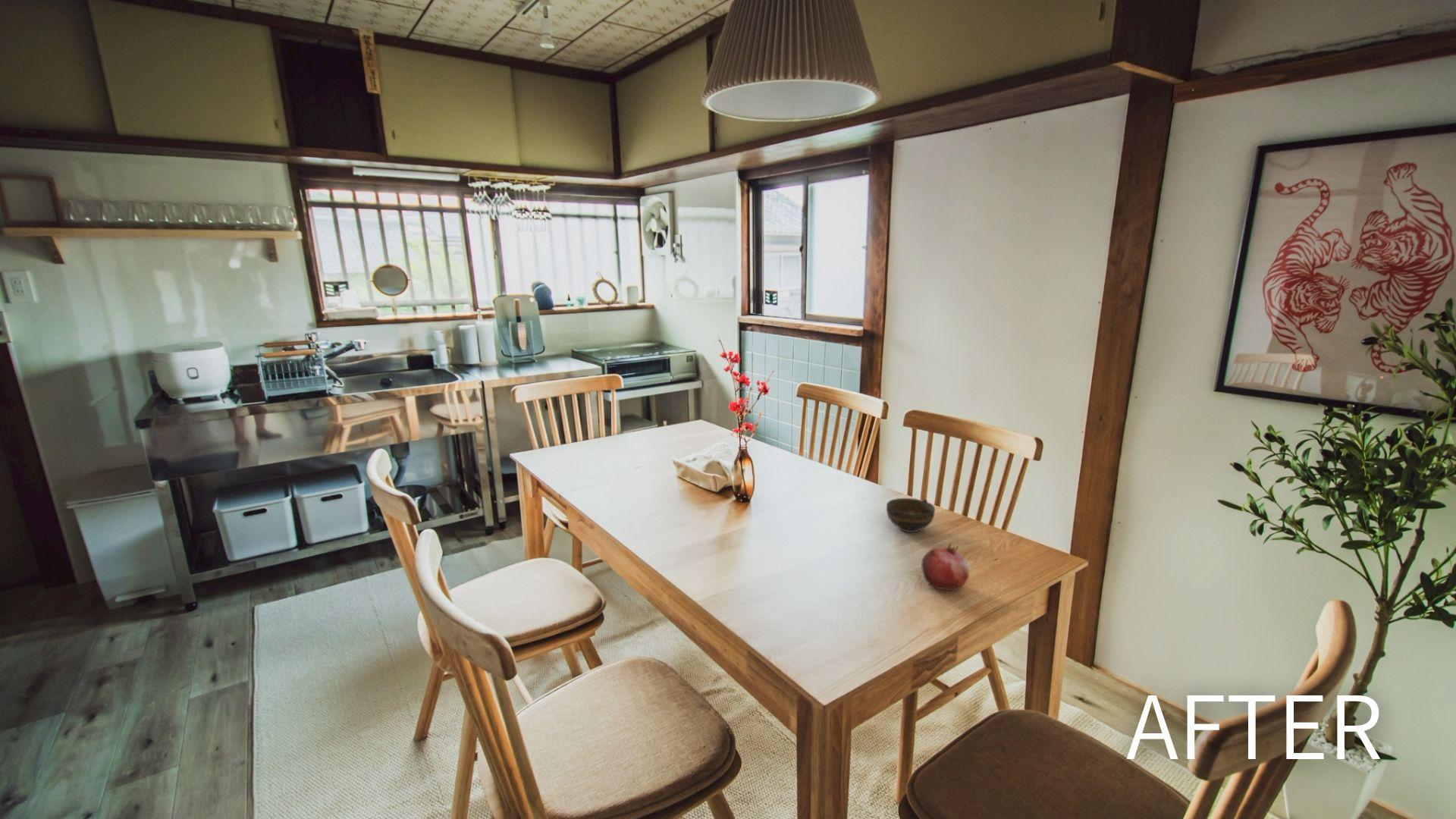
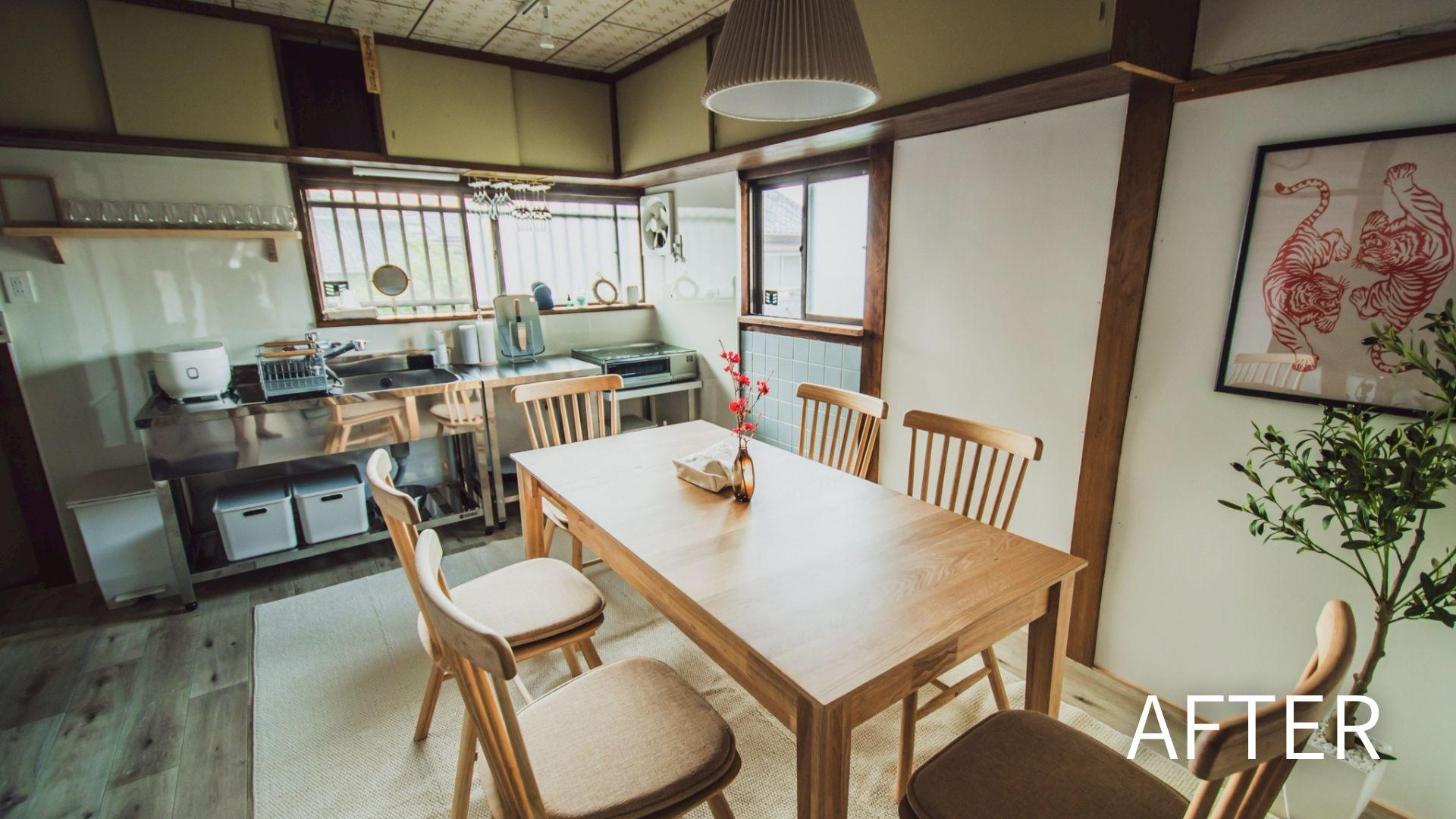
- cup (912, 516)
- fruit (945, 564)
